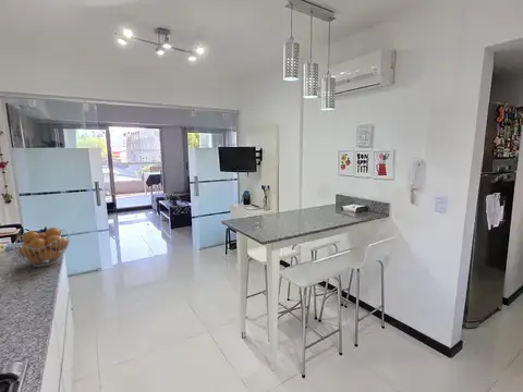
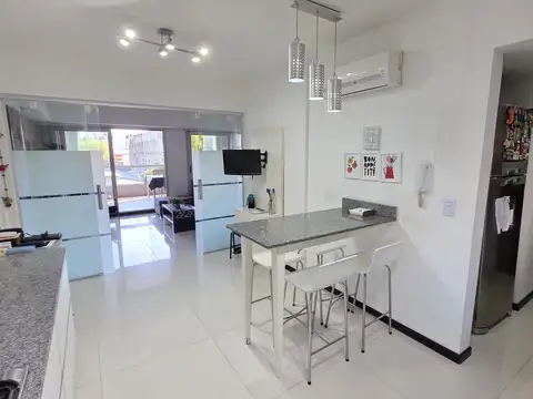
- fruit basket (42, 246)
